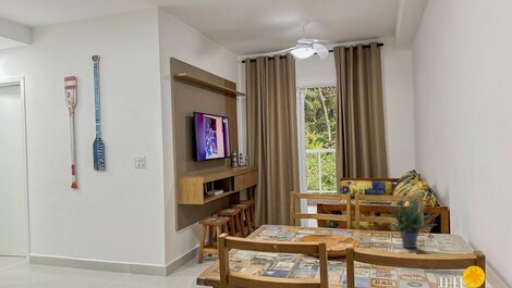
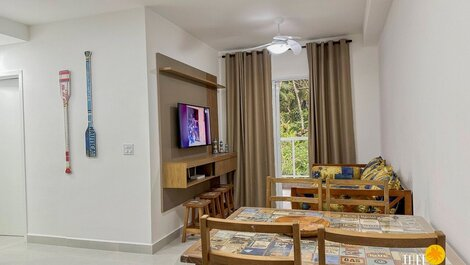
- potted plant (405, 215)
